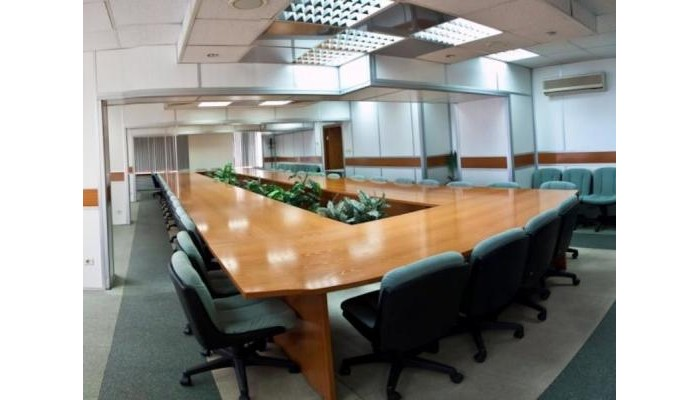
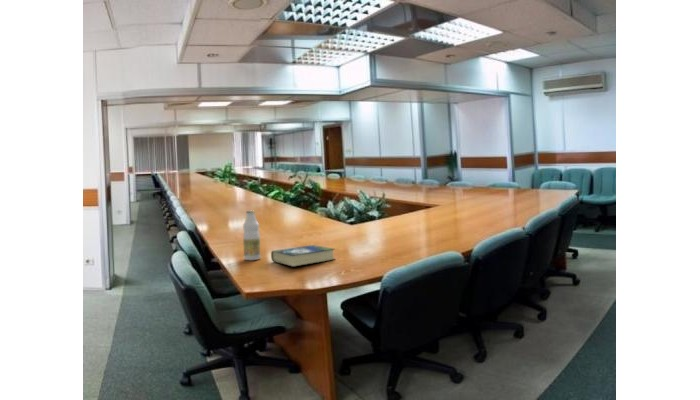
+ bottle (251, 235)
+ book (303, 255)
